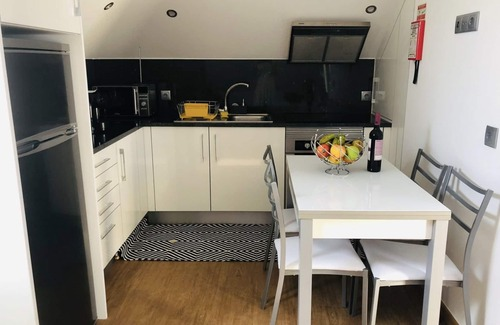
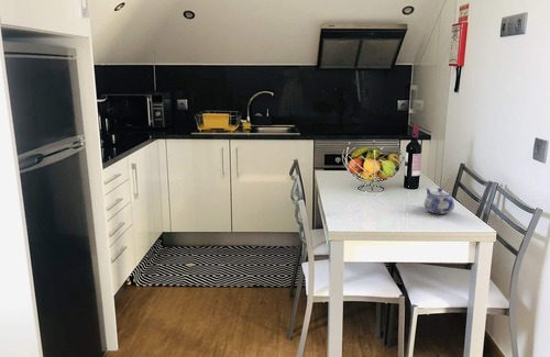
+ teapot (438, 199)
